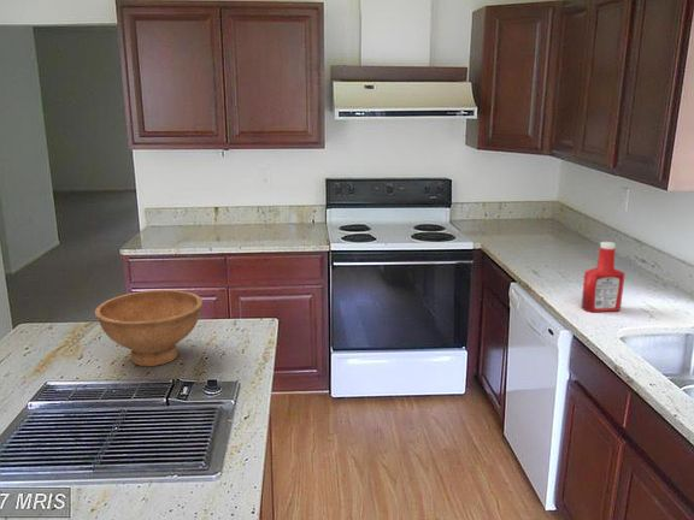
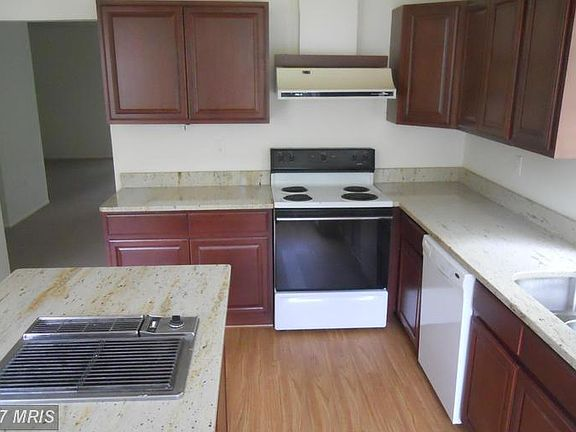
- bowl (152, 331)
- soap bottle (604, 276)
